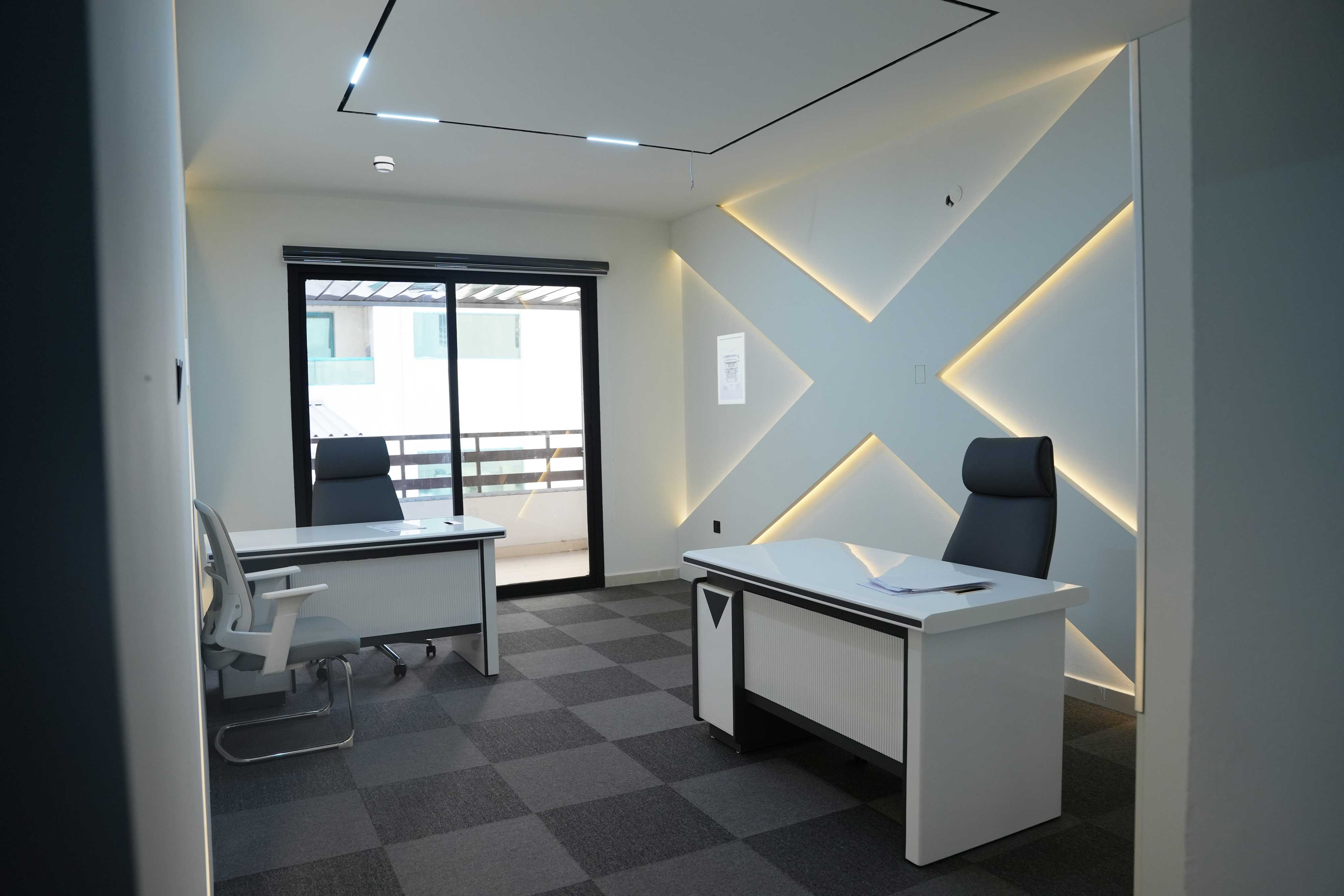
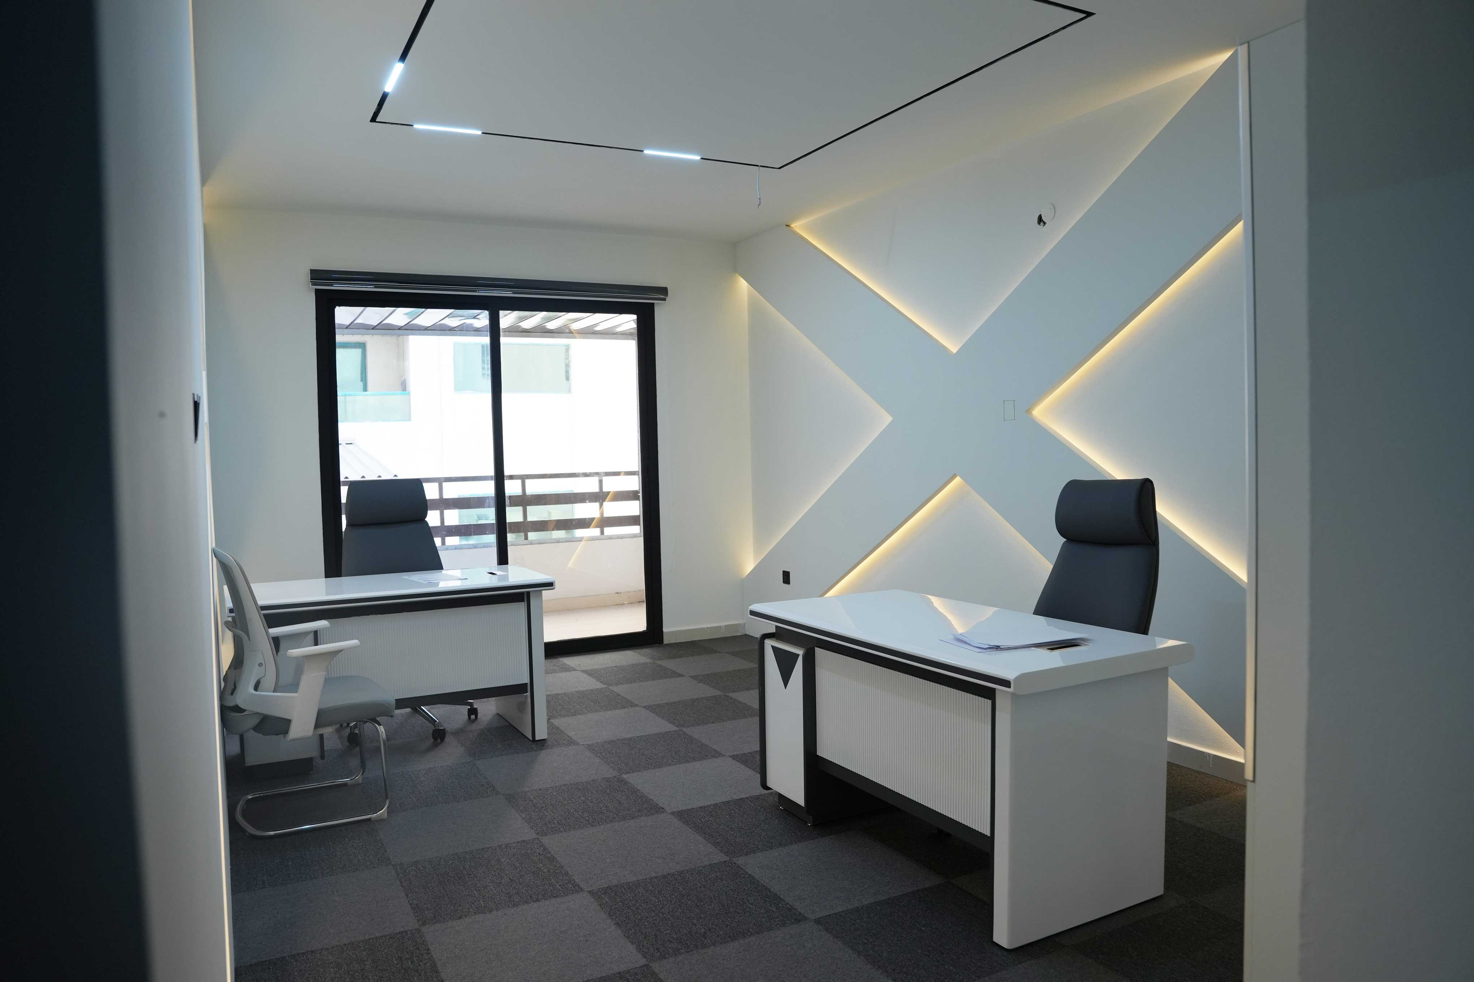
- wall art (731, 369)
- smoke detector (384, 164)
